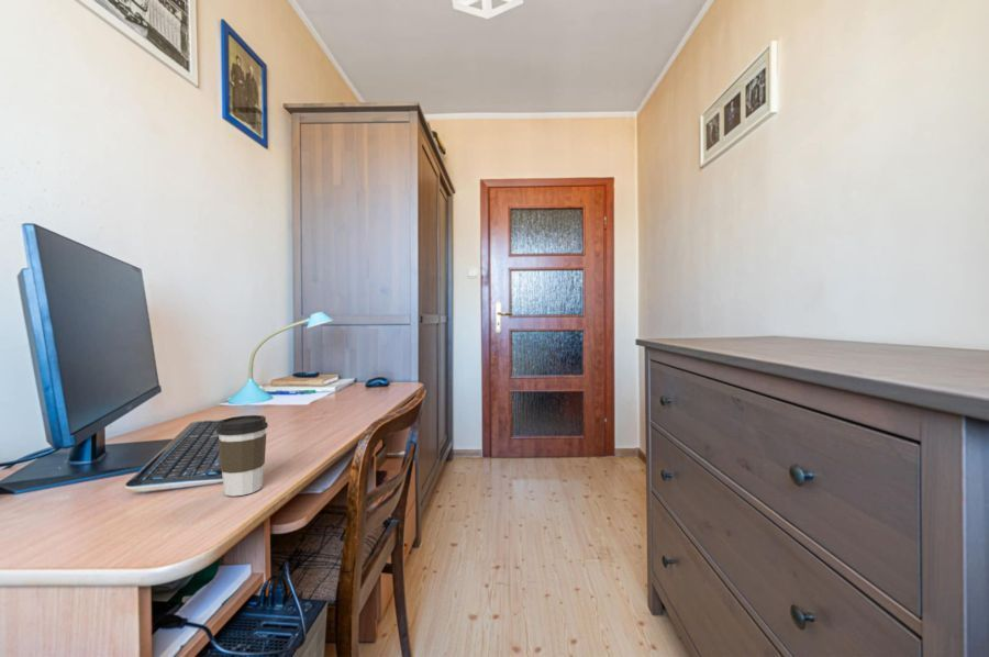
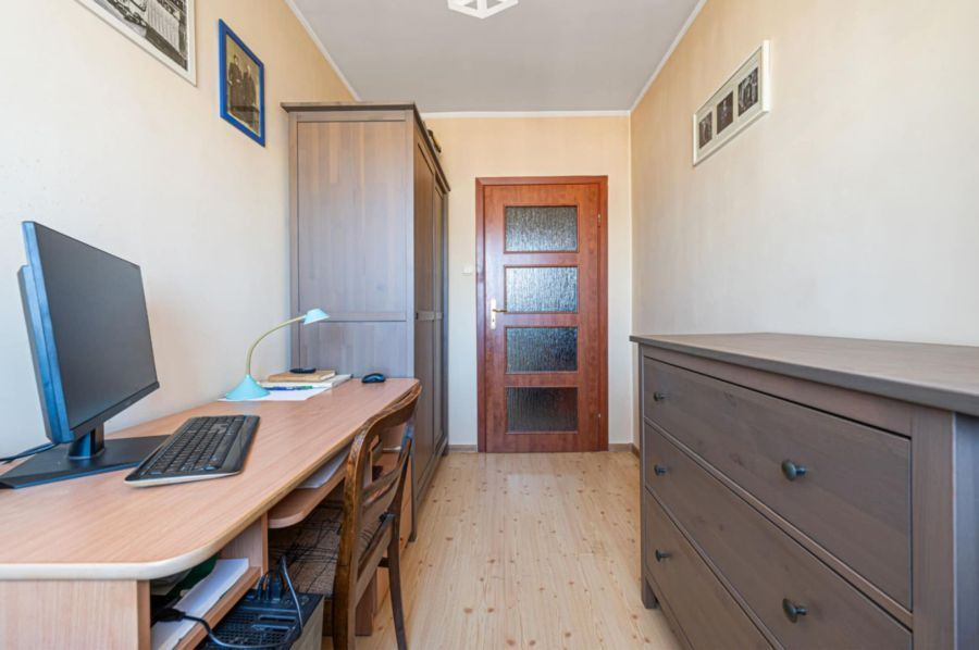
- coffee cup (243, 454)
